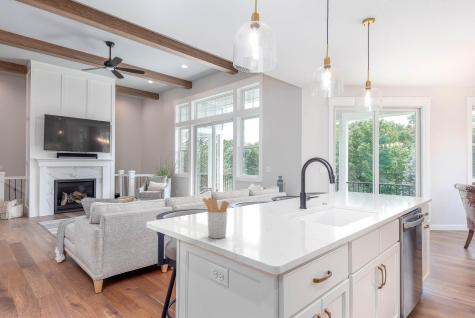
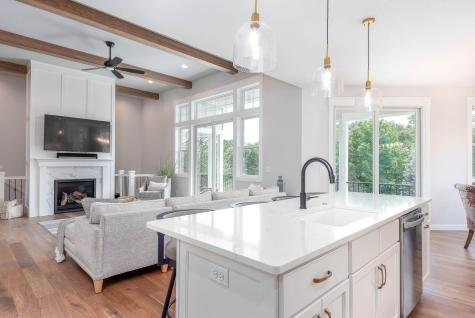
- utensil holder (214, 216)
